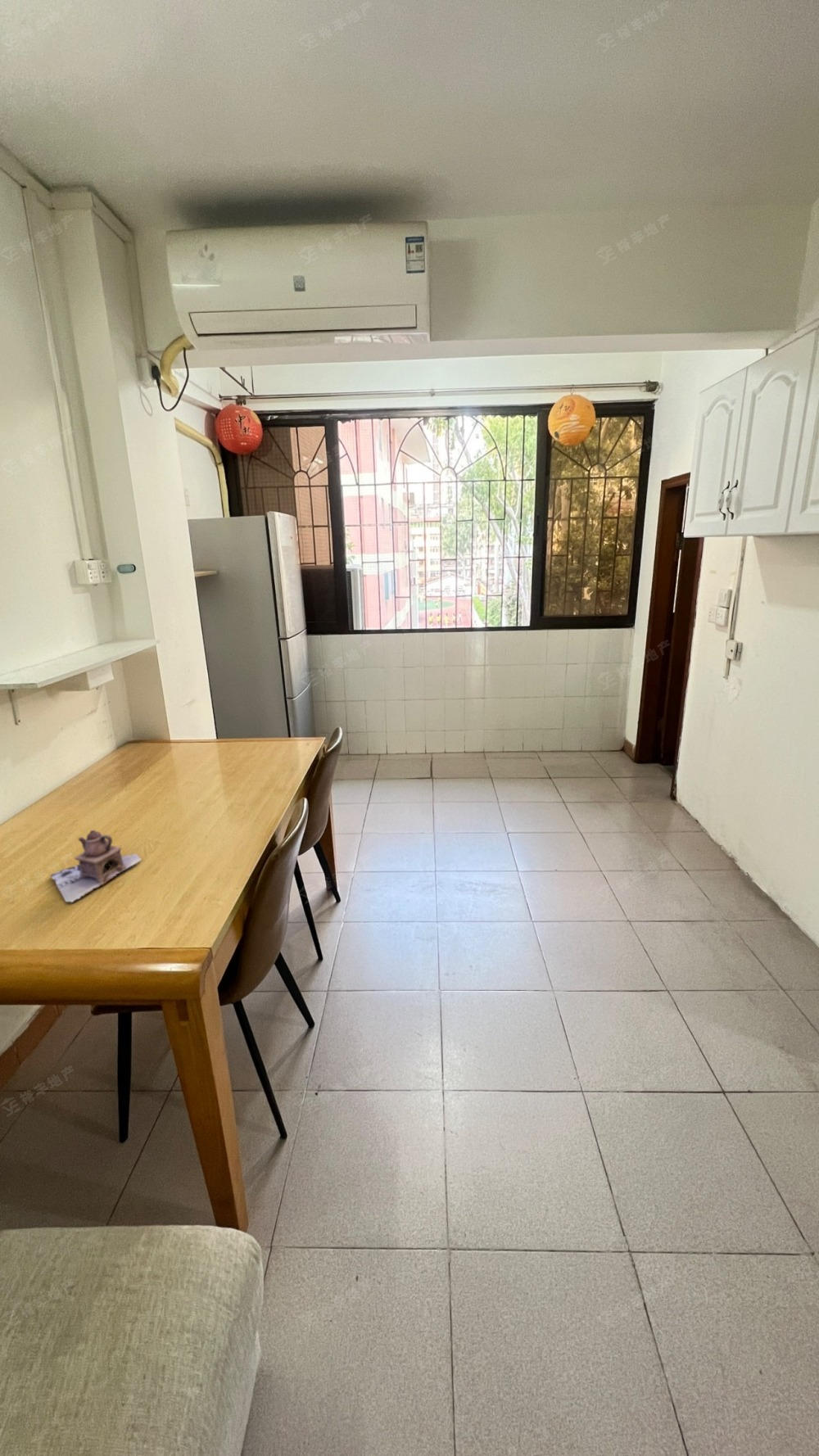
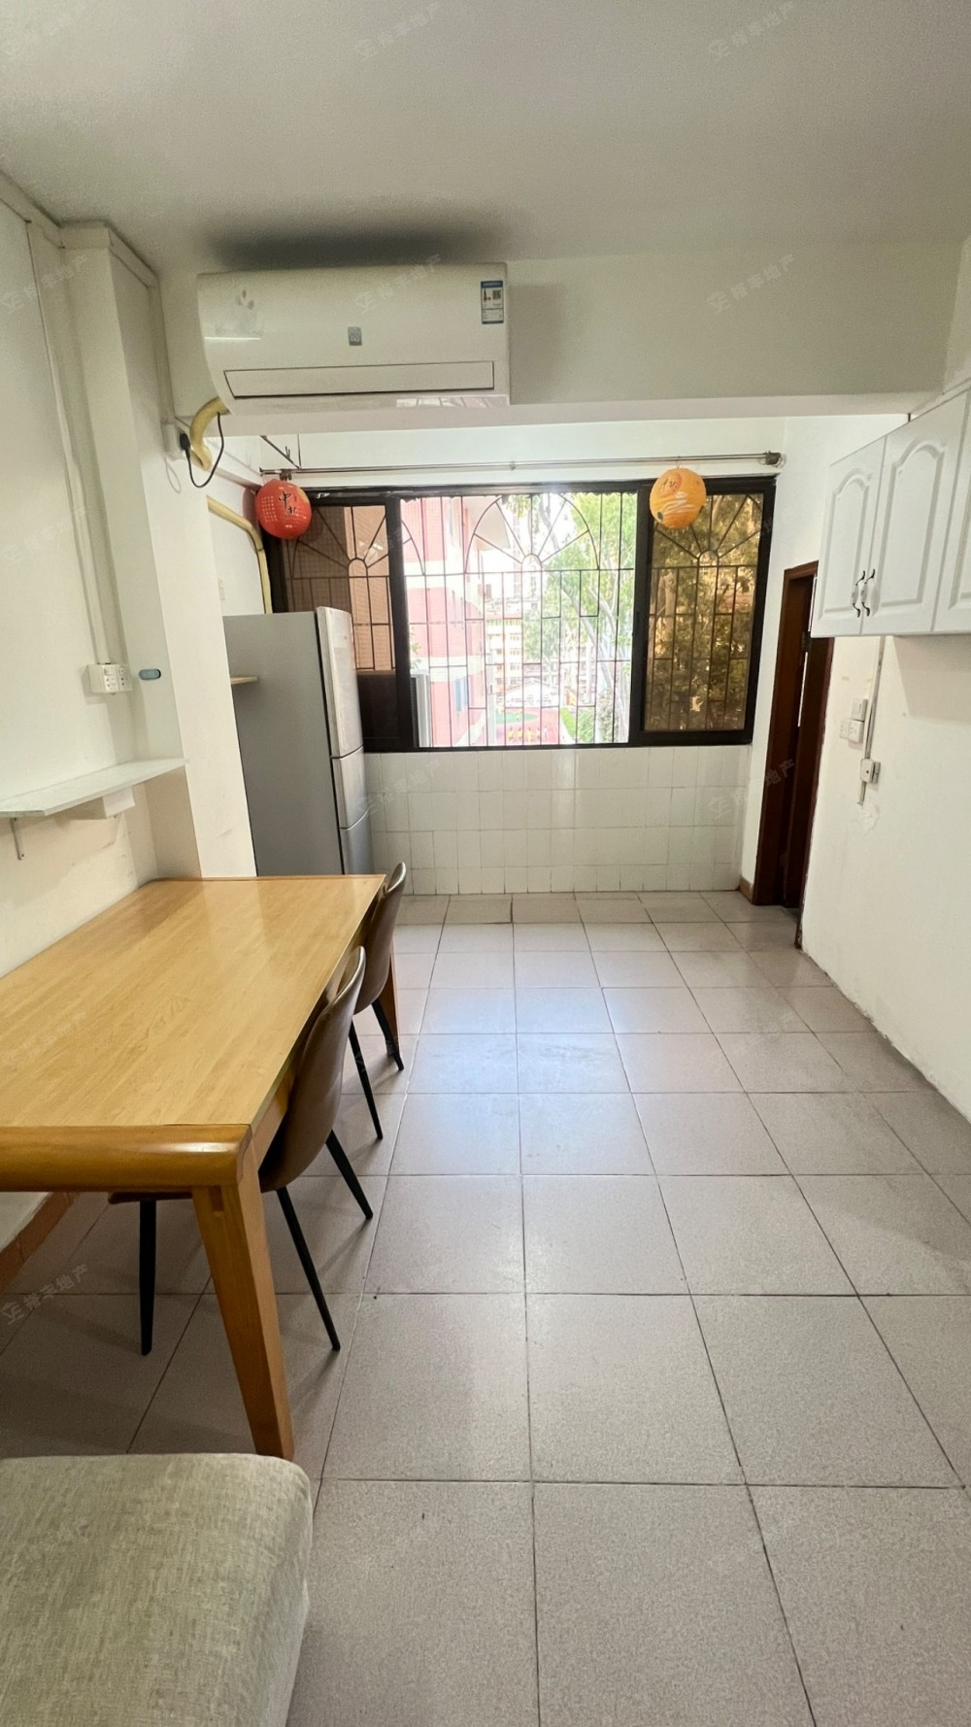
- teapot (96, 852)
